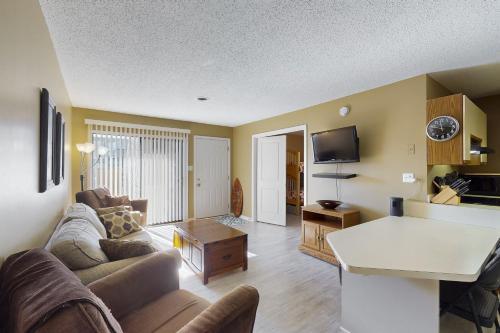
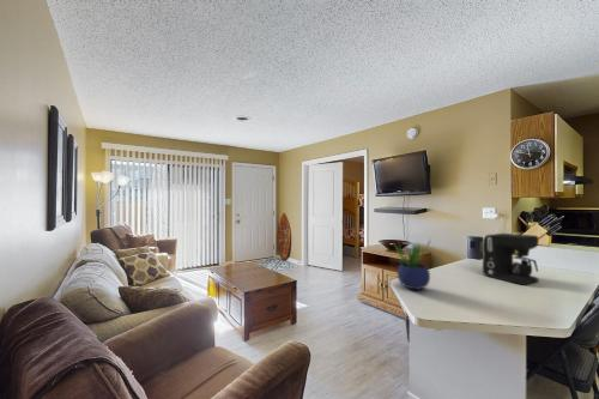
+ potted plant (410, 262)
+ coffee maker (512, 256)
